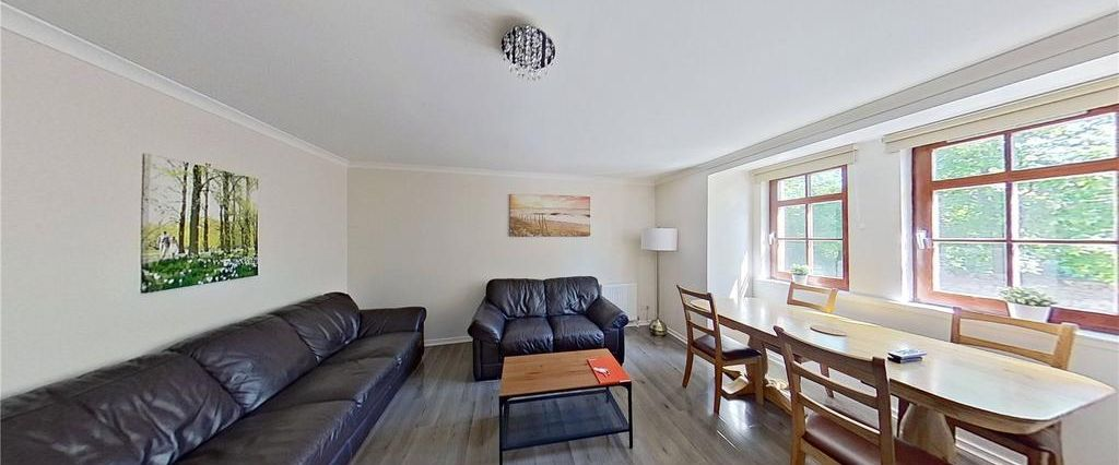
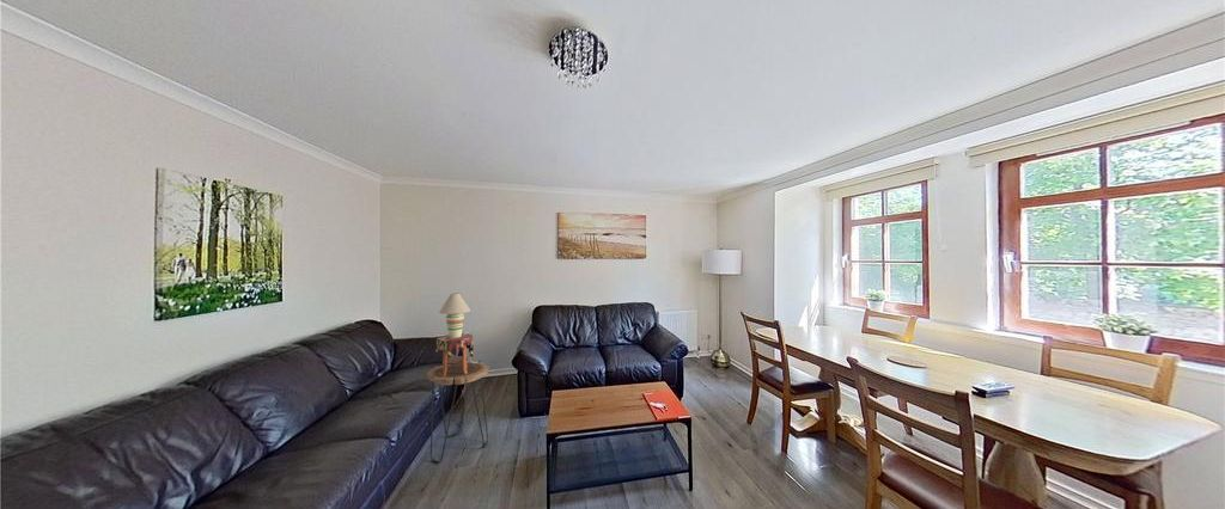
+ side table (463, 407)
+ table lamp (458, 330)
